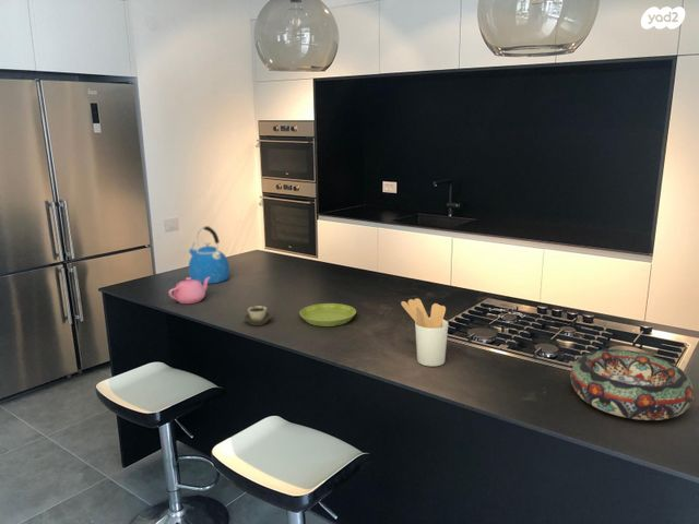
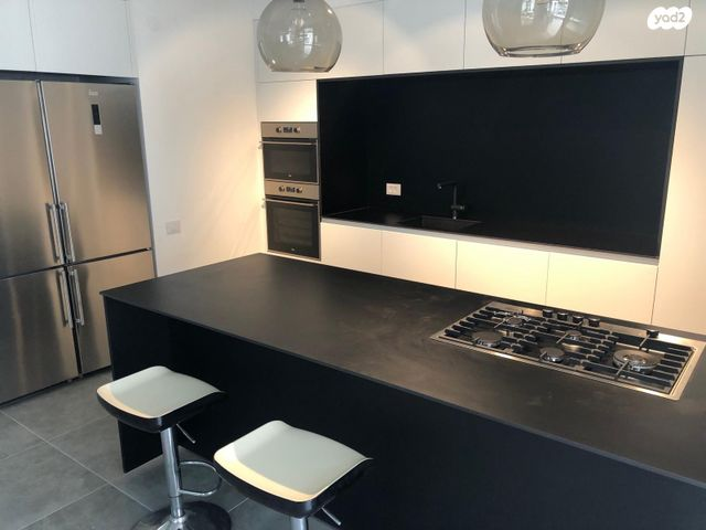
- kettle (204, 252)
- decorative bowl (629, 383)
- utensil holder (424, 330)
- cup (258, 315)
- teapot (190, 288)
- saucer (328, 314)
